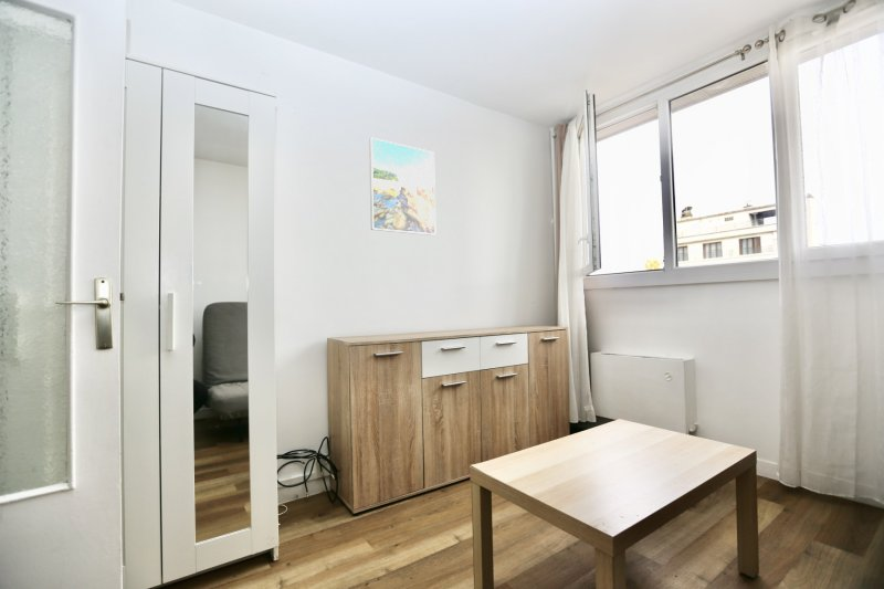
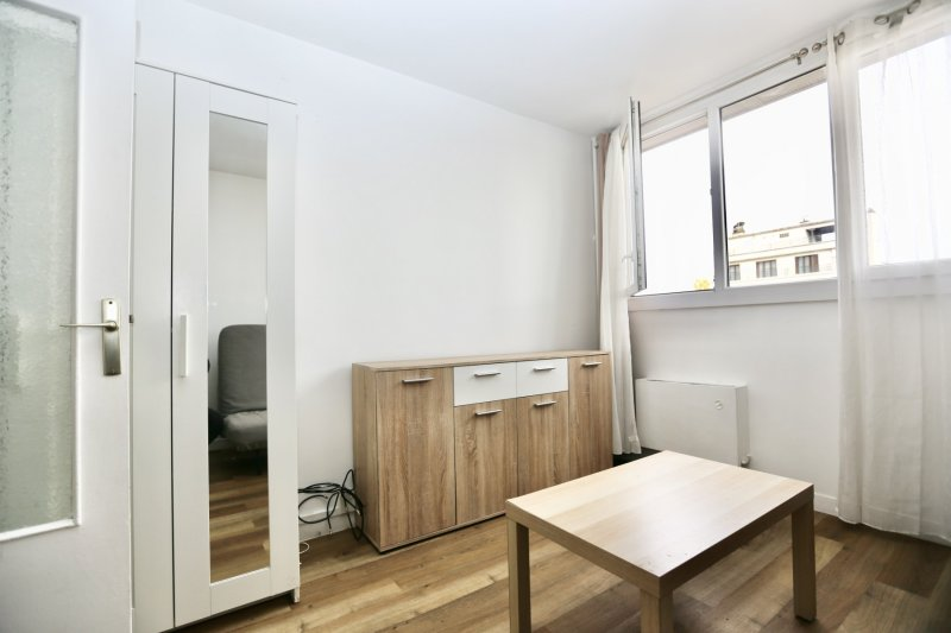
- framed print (403, 189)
